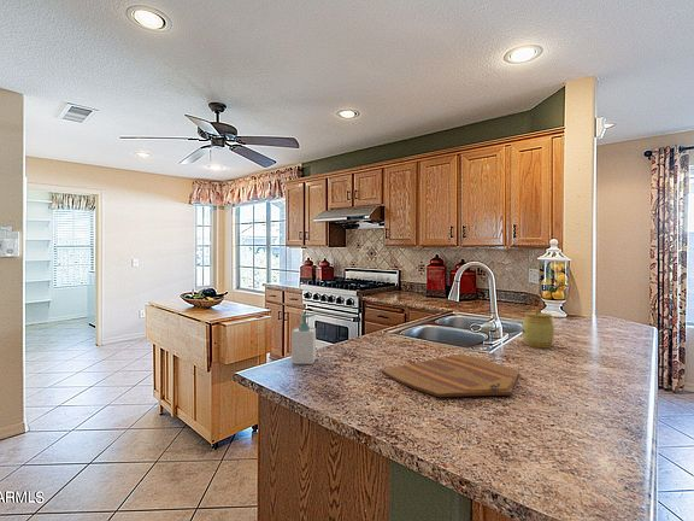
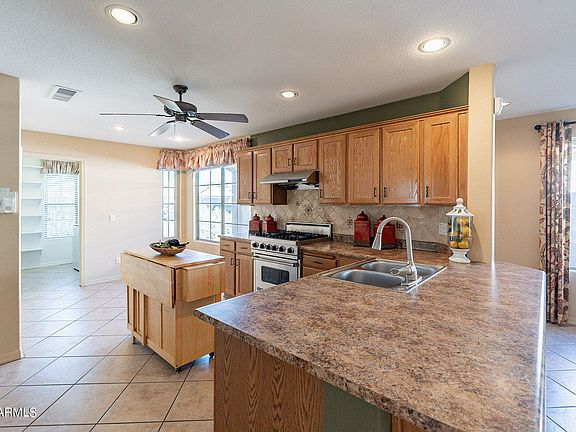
- cutting board (461, 374)
- jar (537, 326)
- soap bottle (304, 336)
